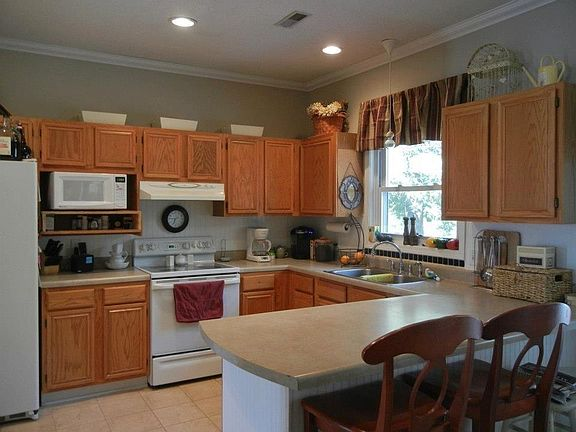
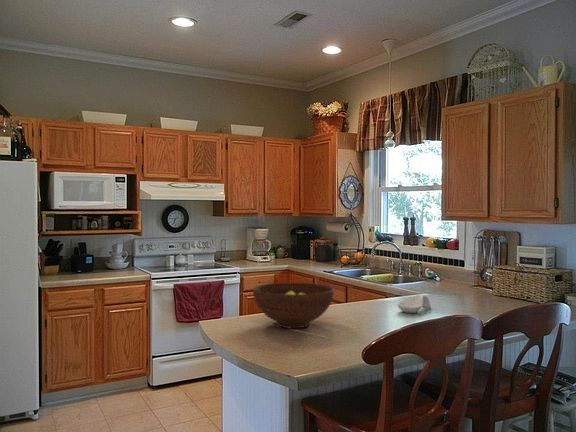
+ fruit bowl (293, 306)
+ spoon rest (415, 303)
